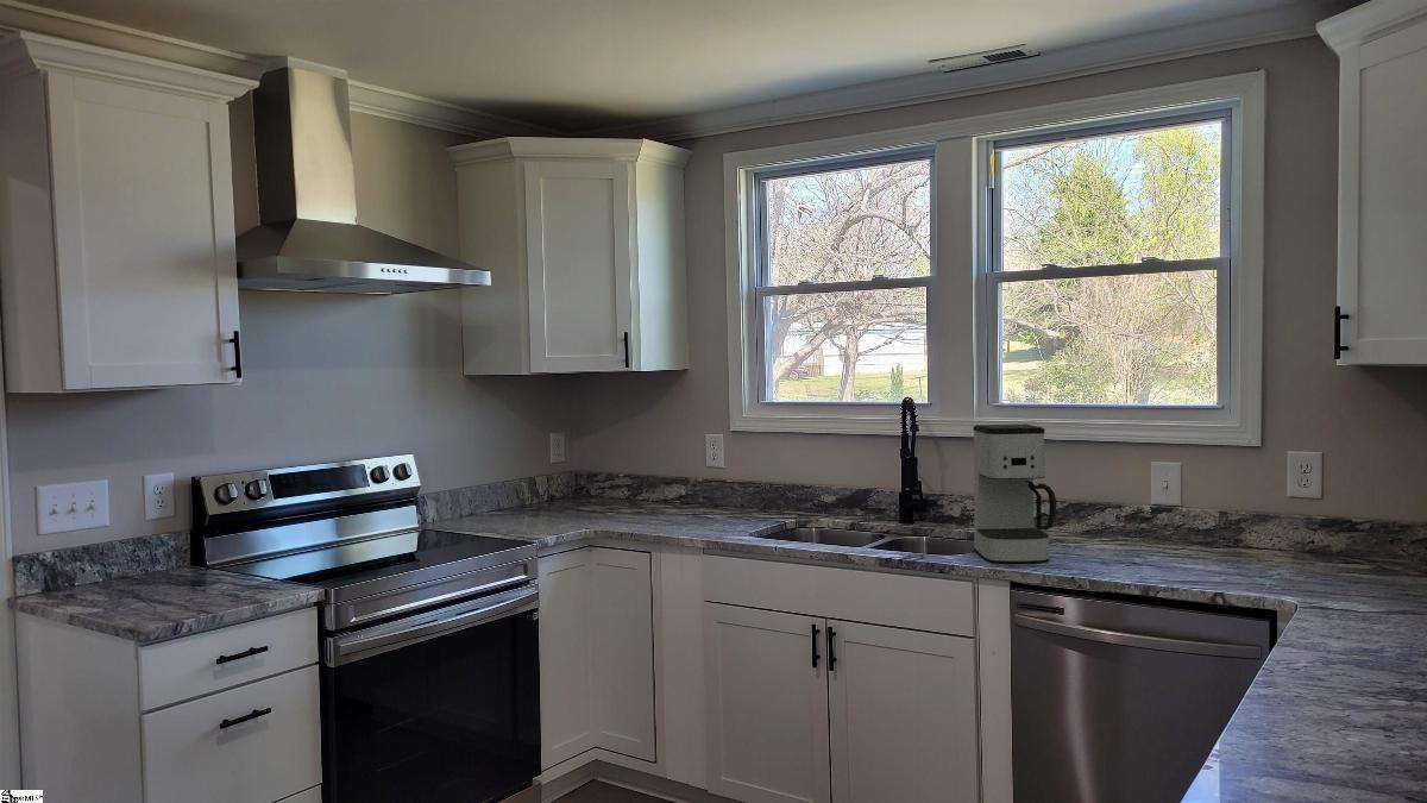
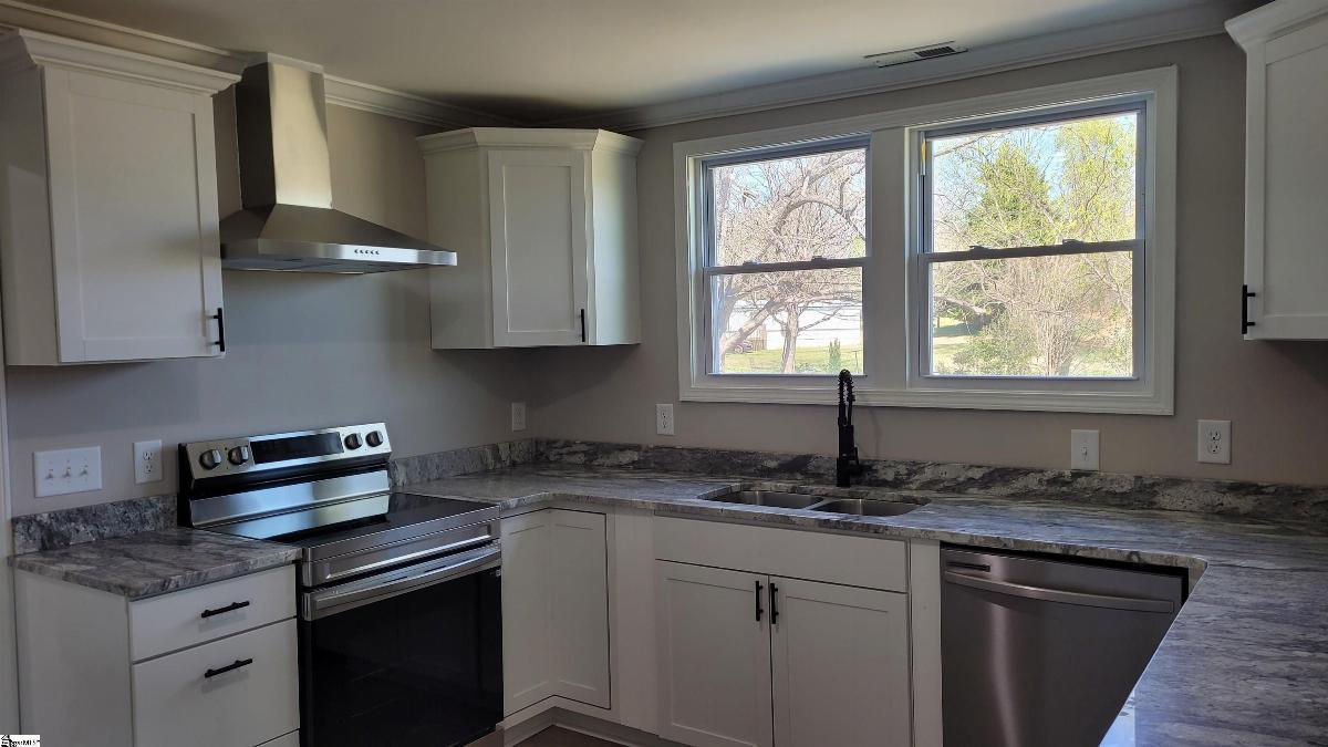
- coffee maker (1016, 490)
